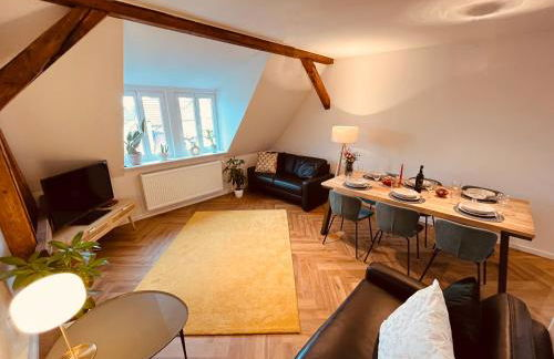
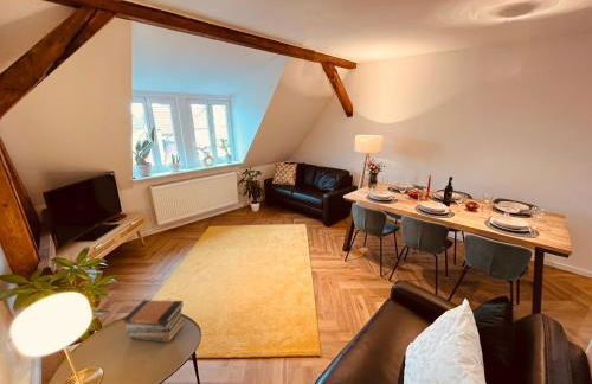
+ book stack (155, 320)
